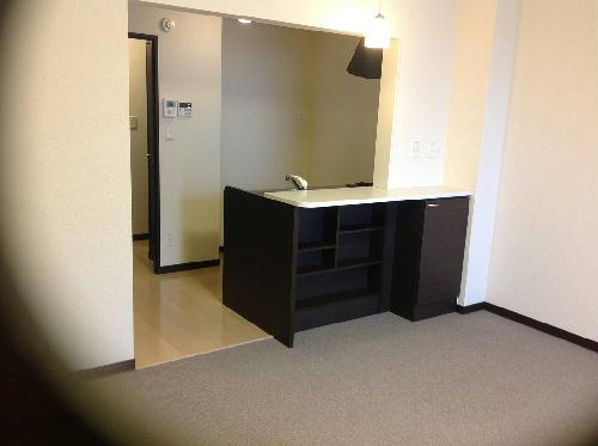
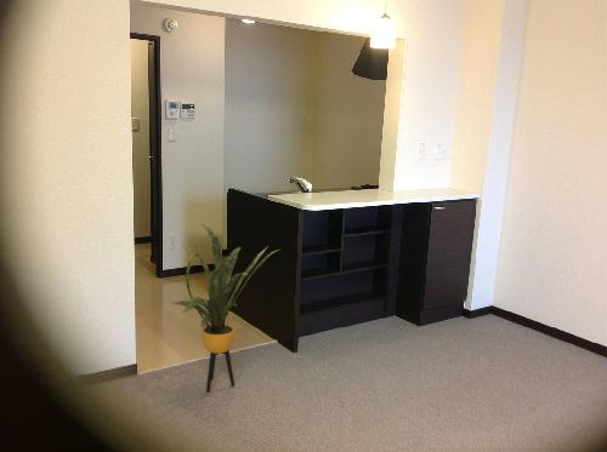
+ house plant (222, 309)
